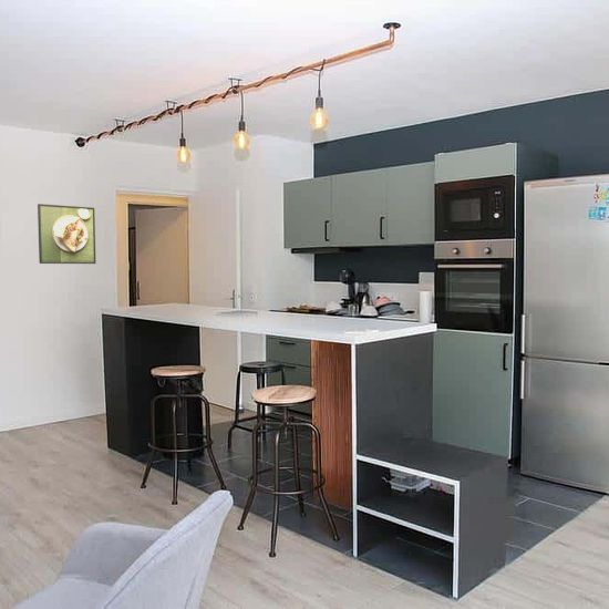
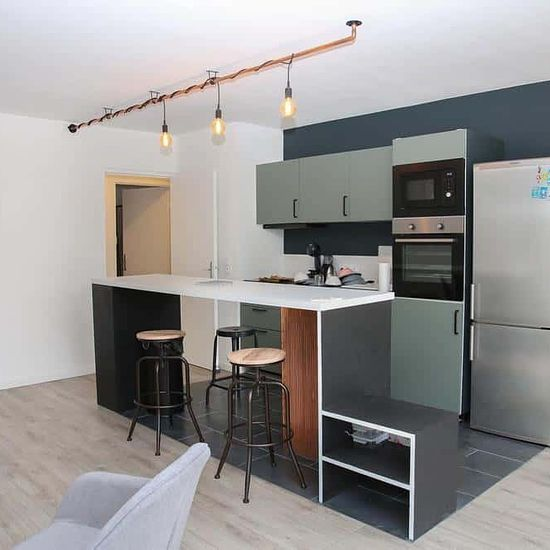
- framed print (68, 235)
